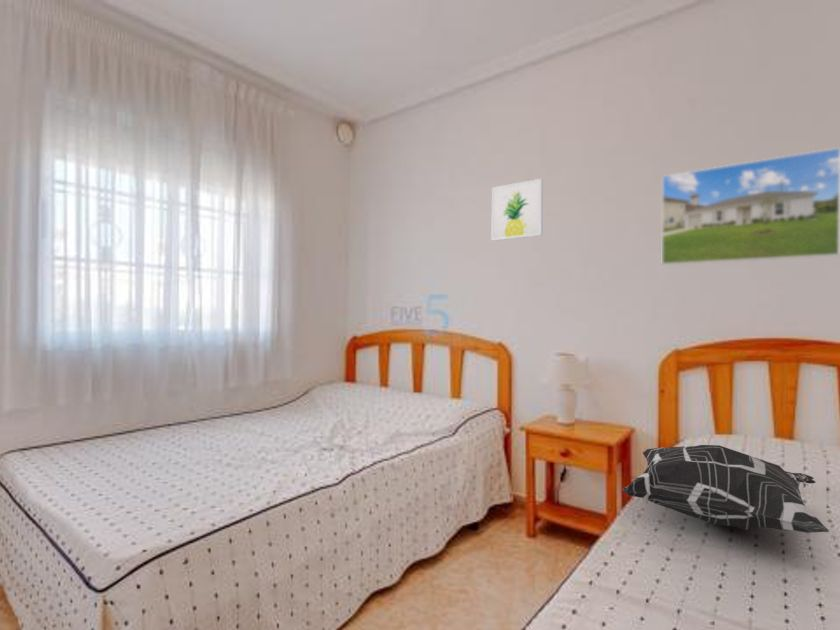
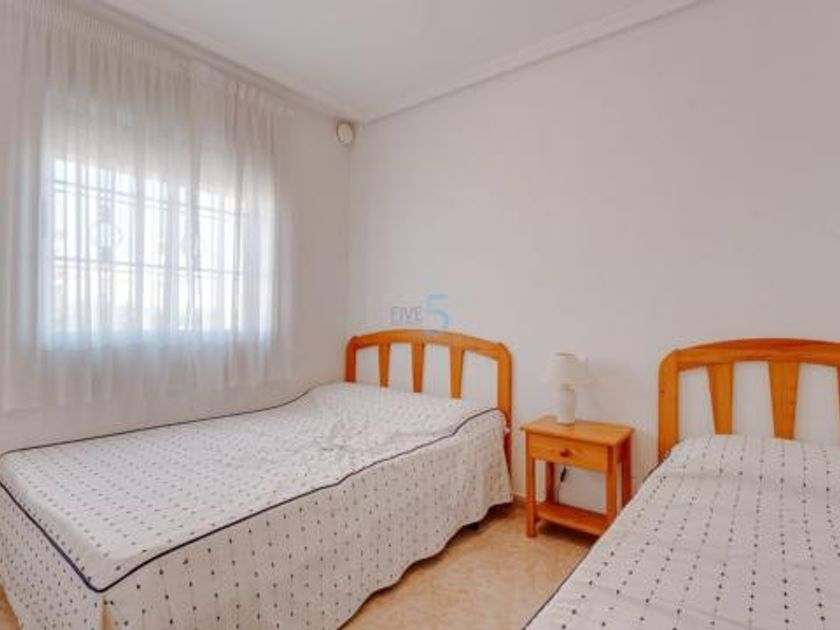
- decorative pillow (720, 482)
- wall art (516, 210)
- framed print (742, 212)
